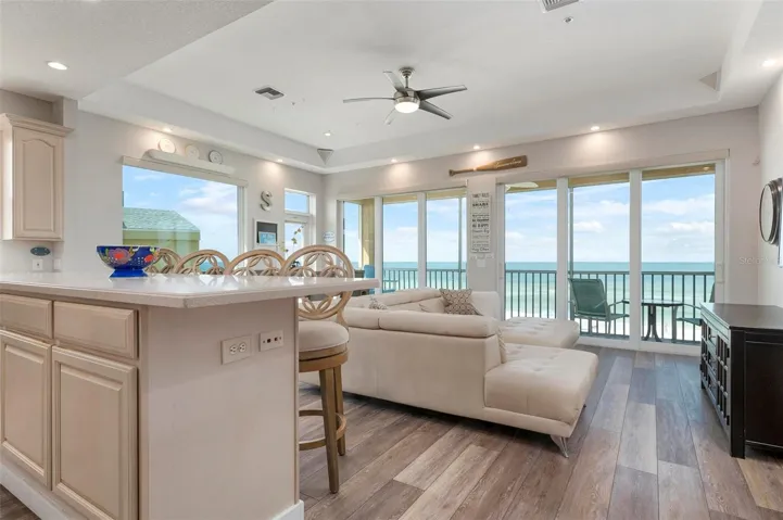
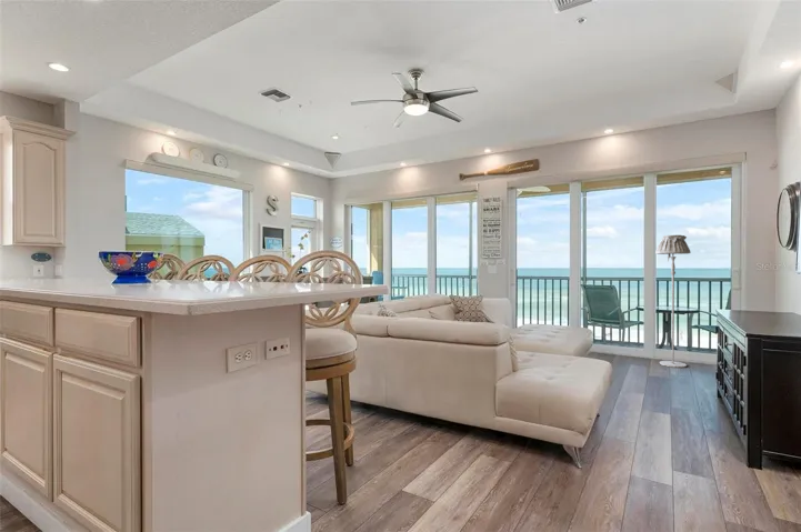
+ floor lamp (672, 300)
